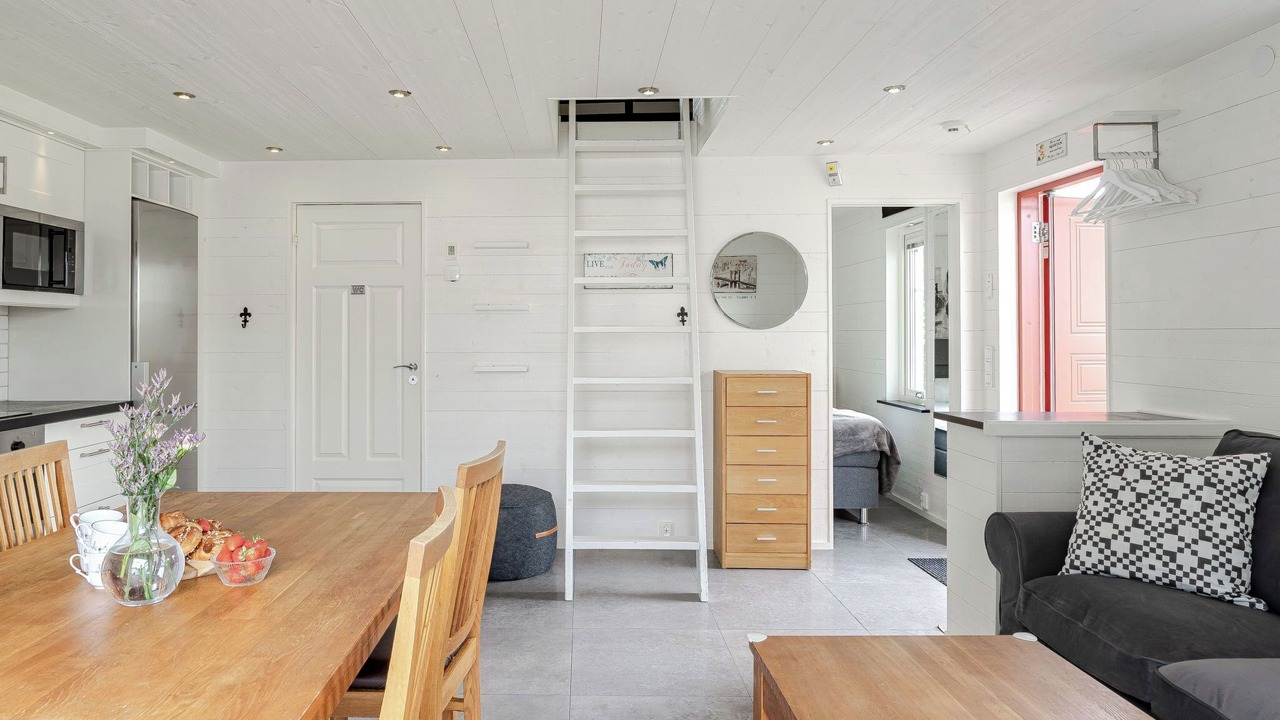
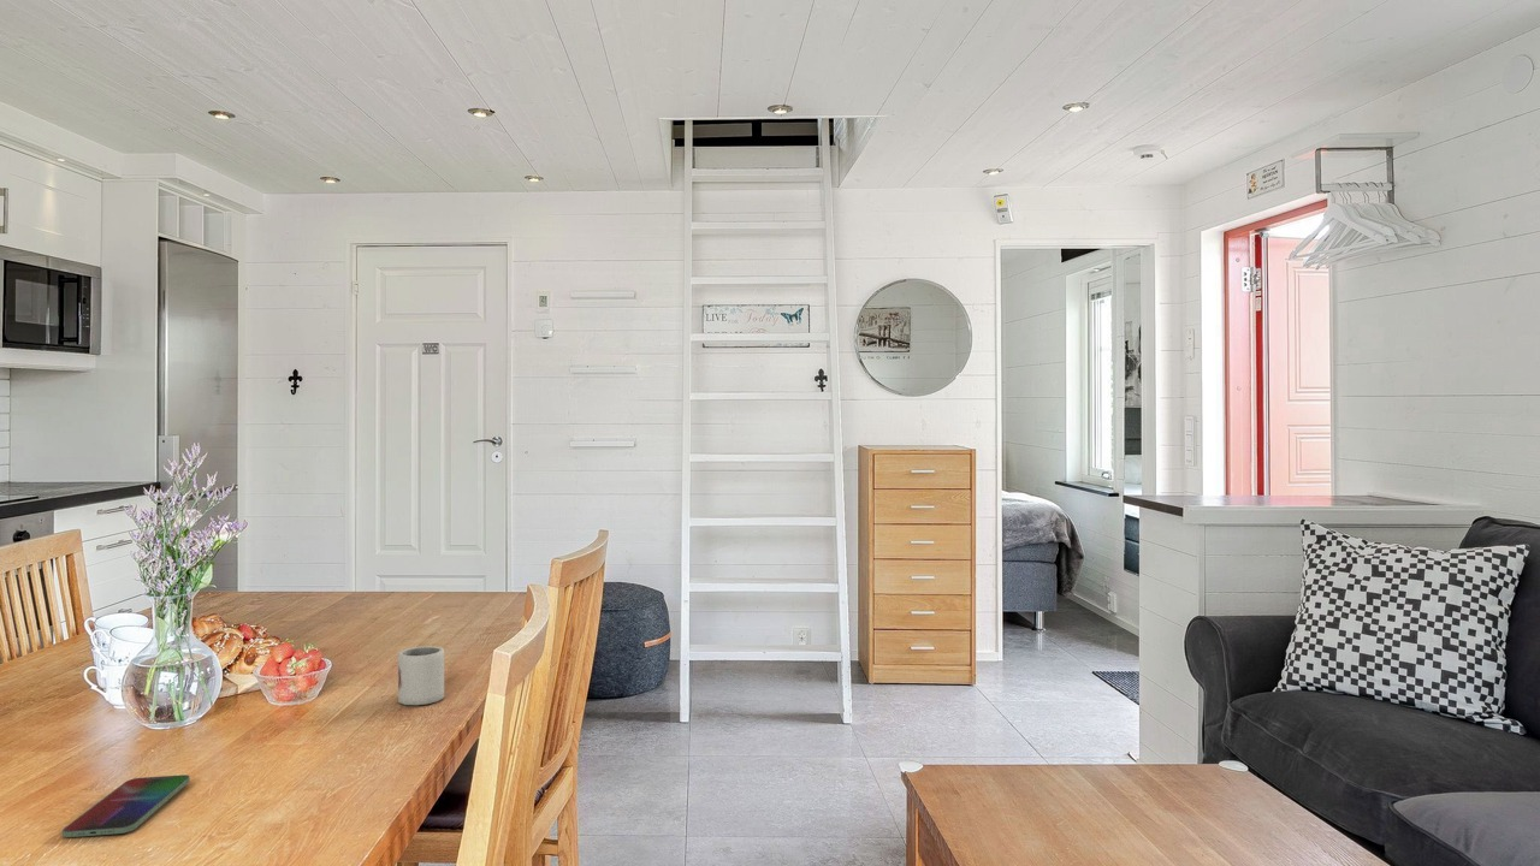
+ cup (422, 672)
+ smartphone (130, 803)
